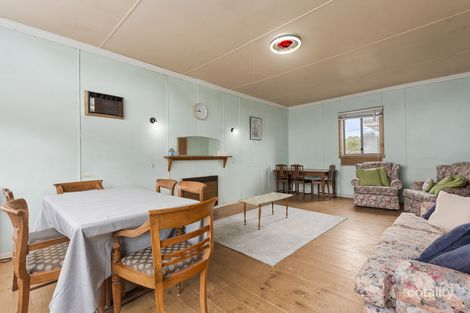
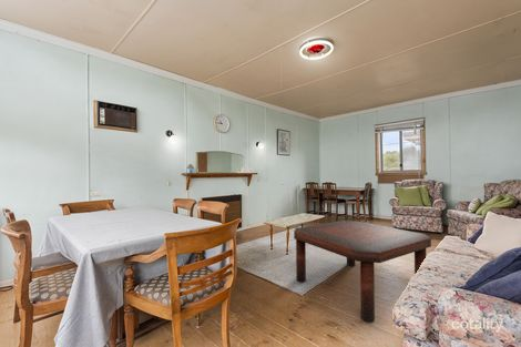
+ coffee table (357, 258)
